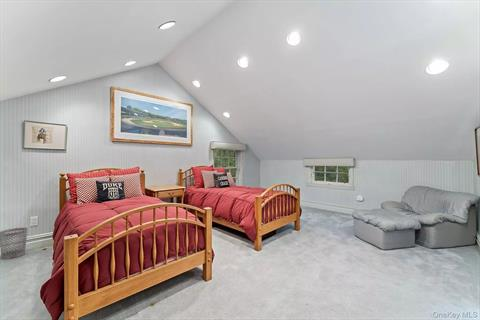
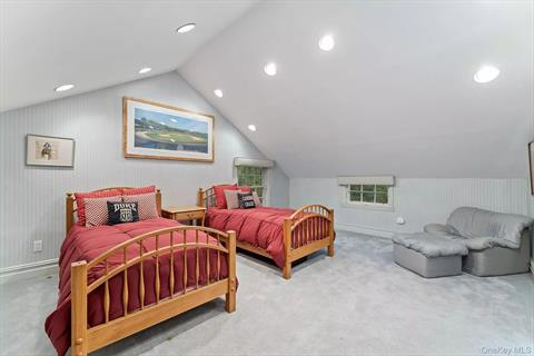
- wastebasket (13, 242)
